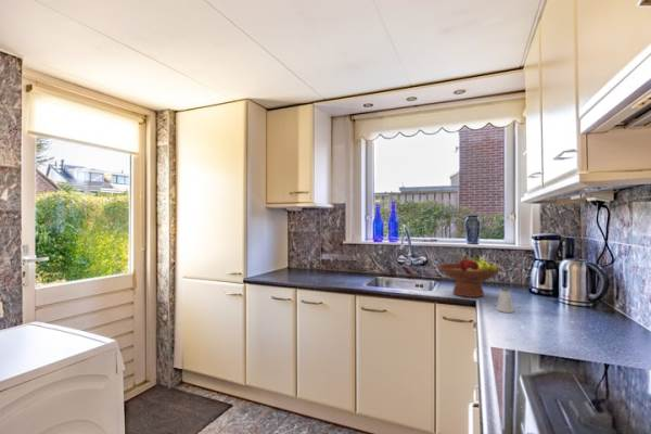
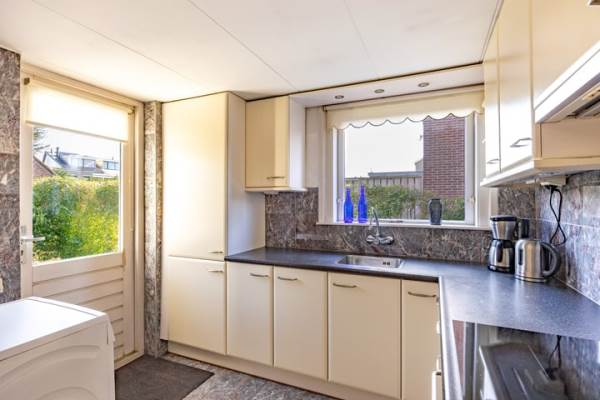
- fruit bowl (468, 275)
- saltshaker (505, 299)
